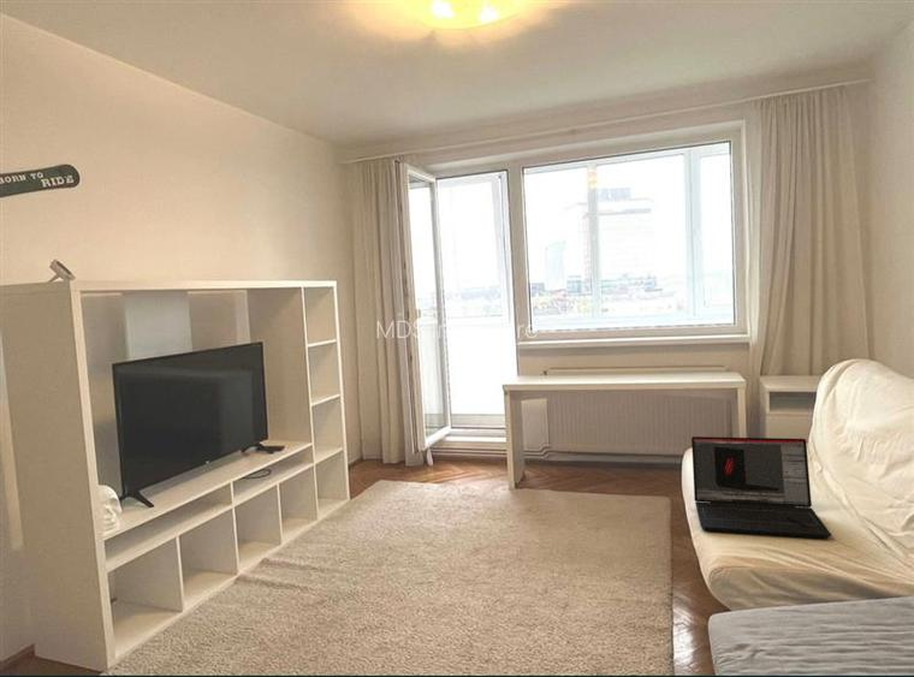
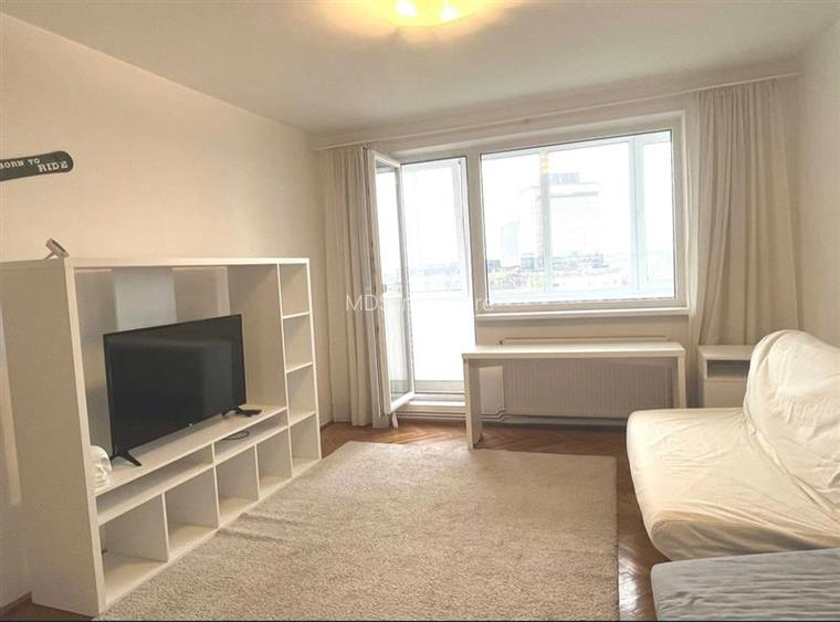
- laptop (754, 482)
